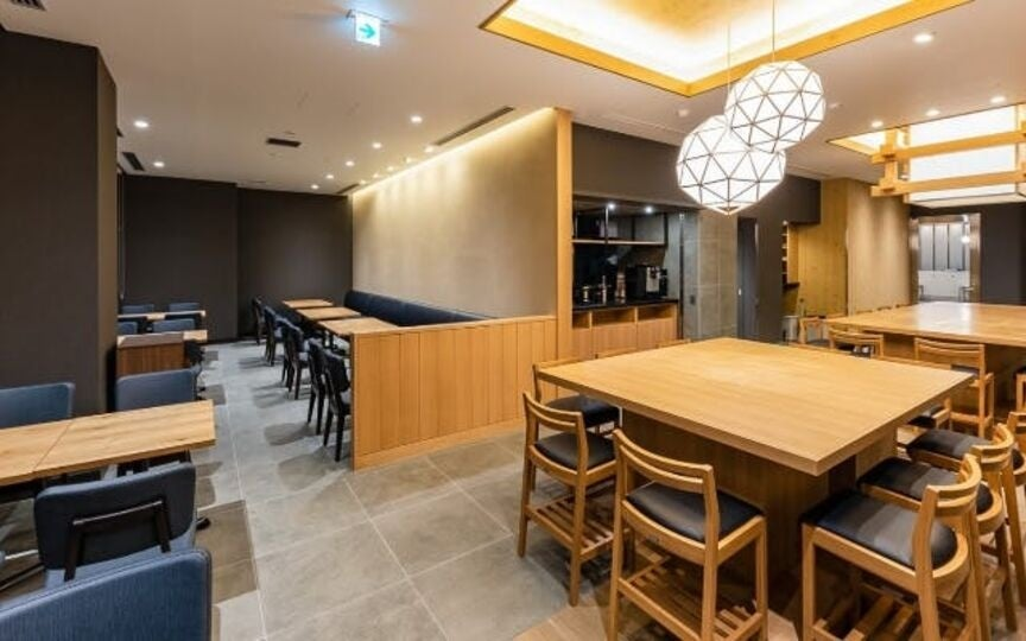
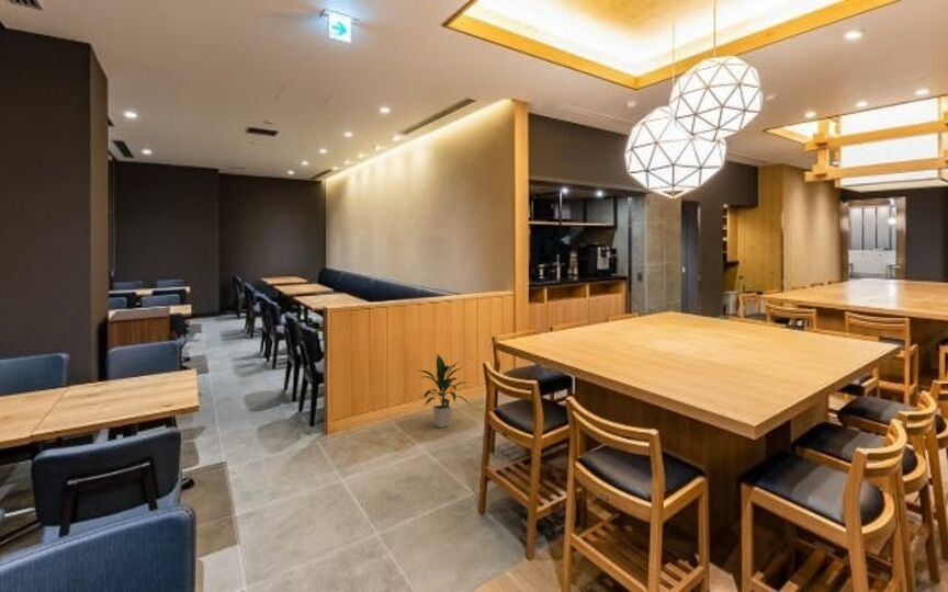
+ indoor plant (444, 390)
